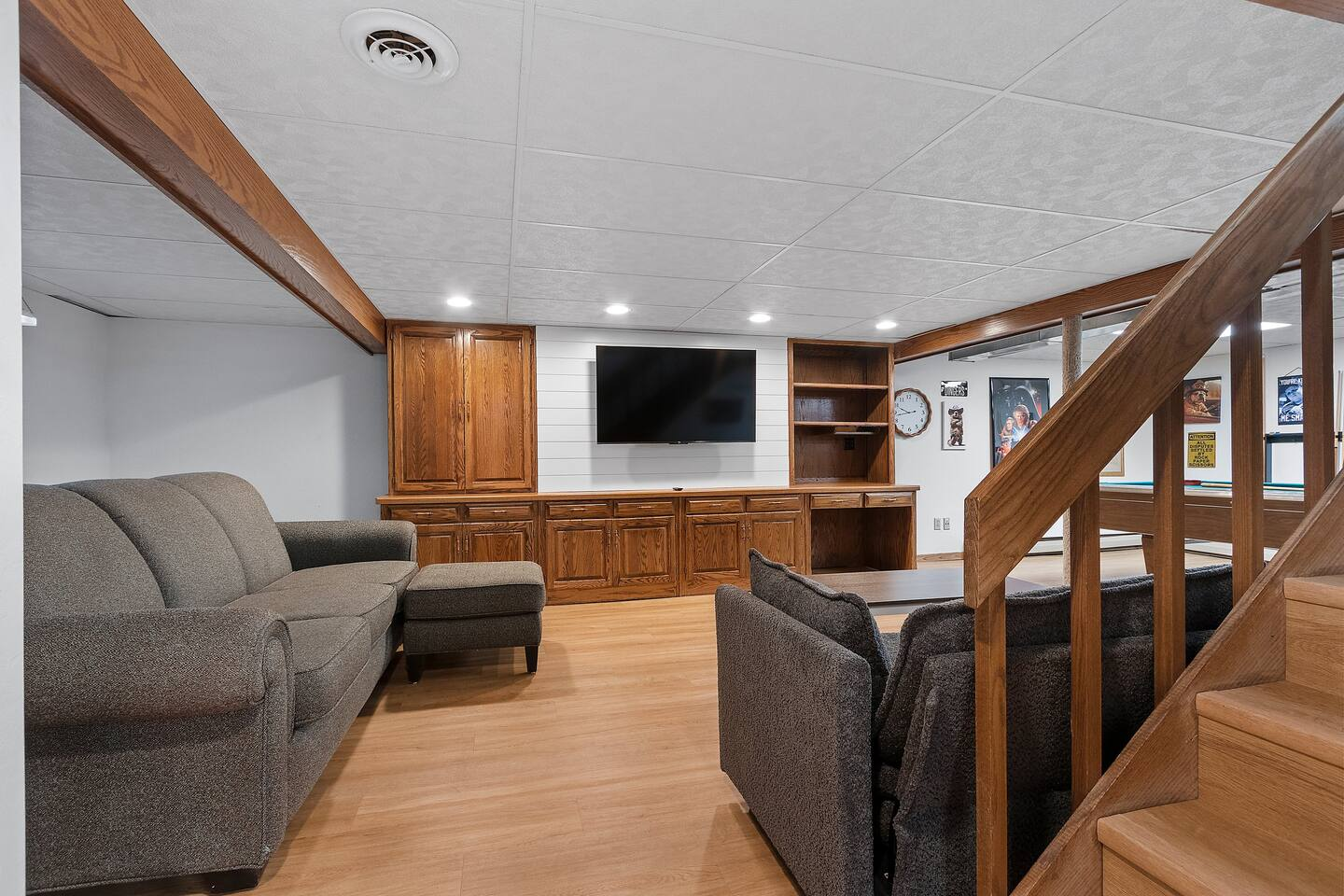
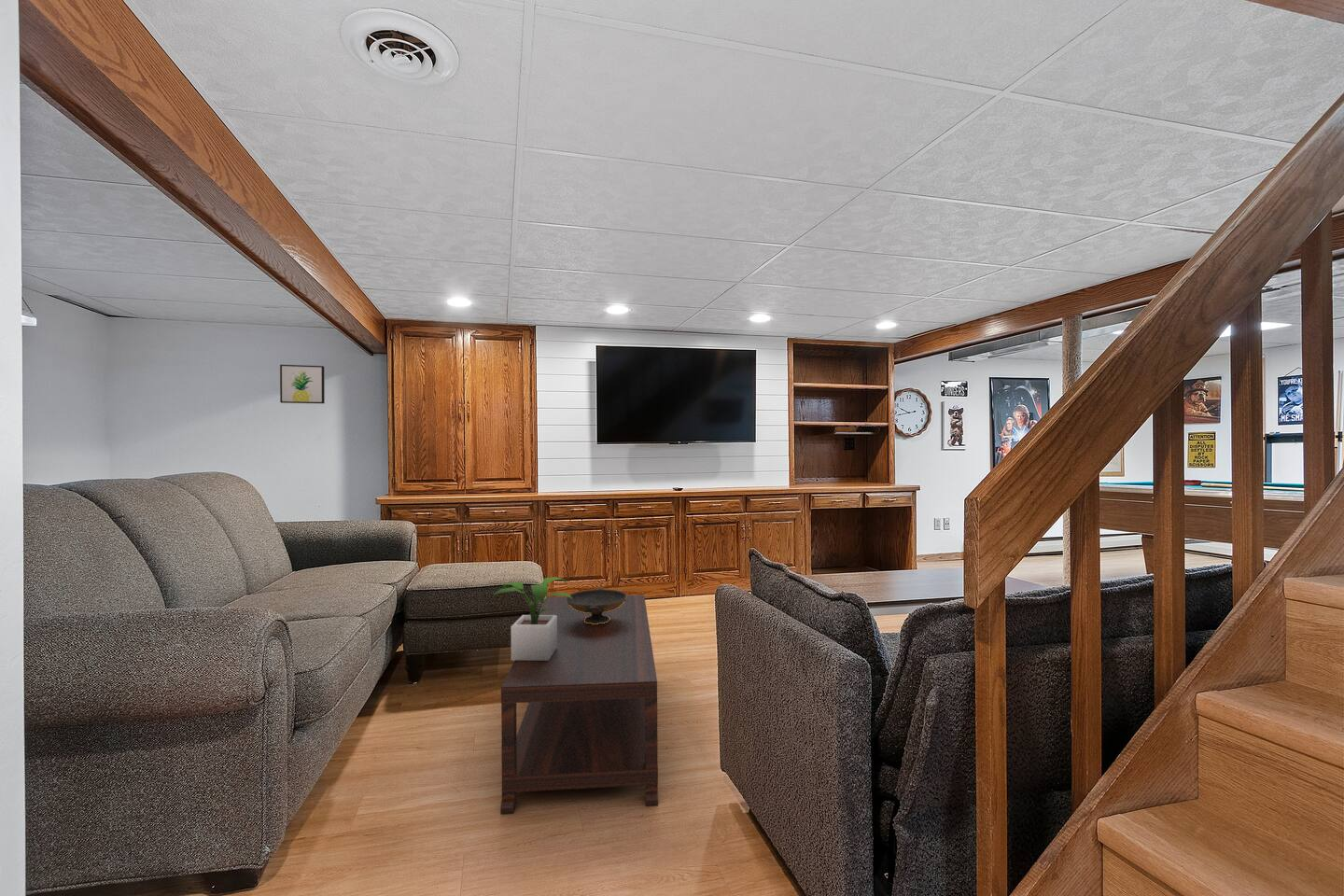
+ wall art (302, 384)
+ decorative bowl (596, 608)
+ potted plant (532, 617)
+ coffee table (590, 678)
